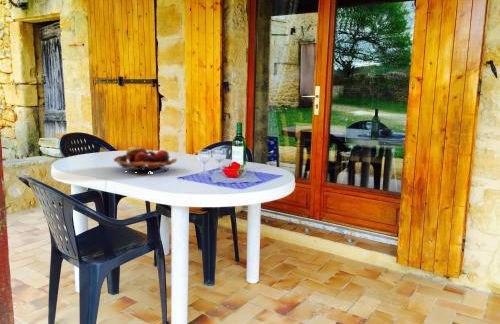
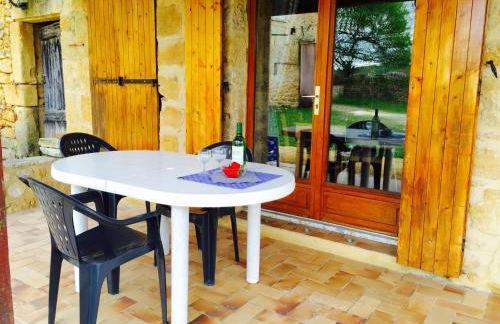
- fruit basket (144, 158)
